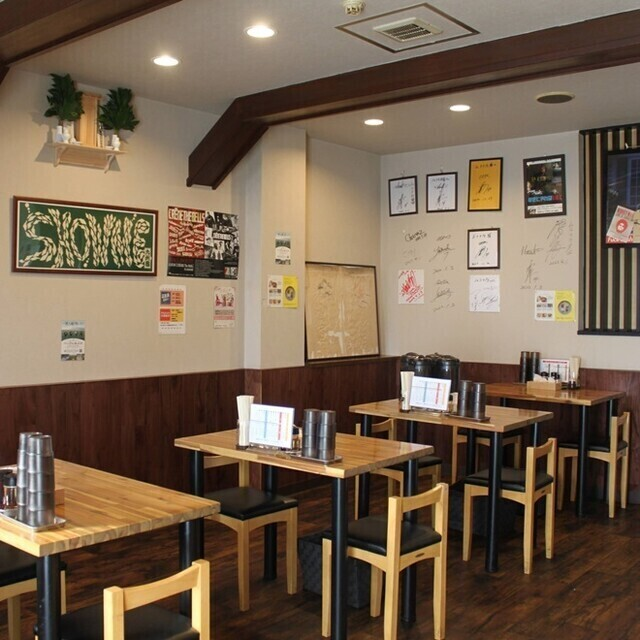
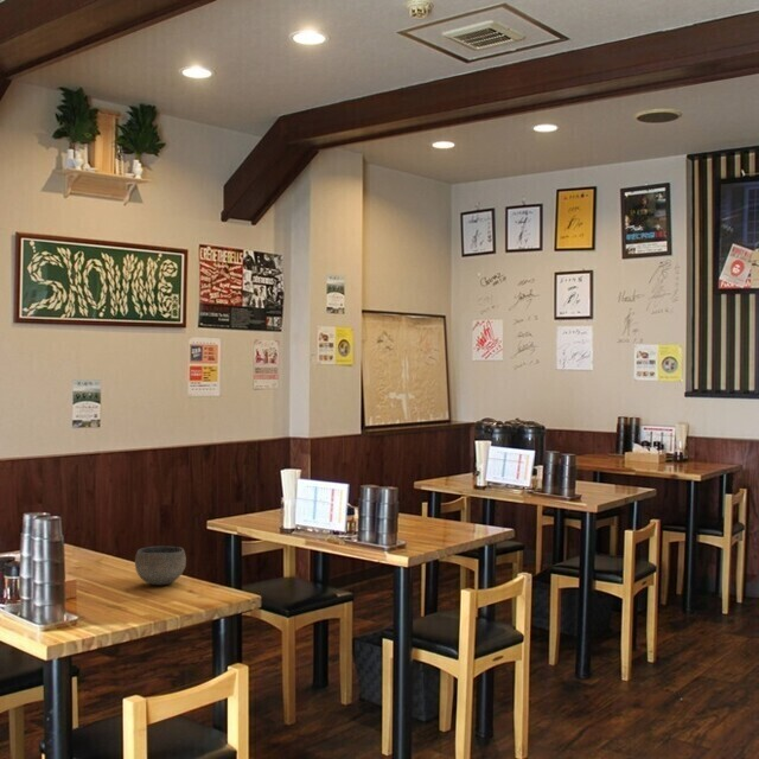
+ bowl (160, 566)
